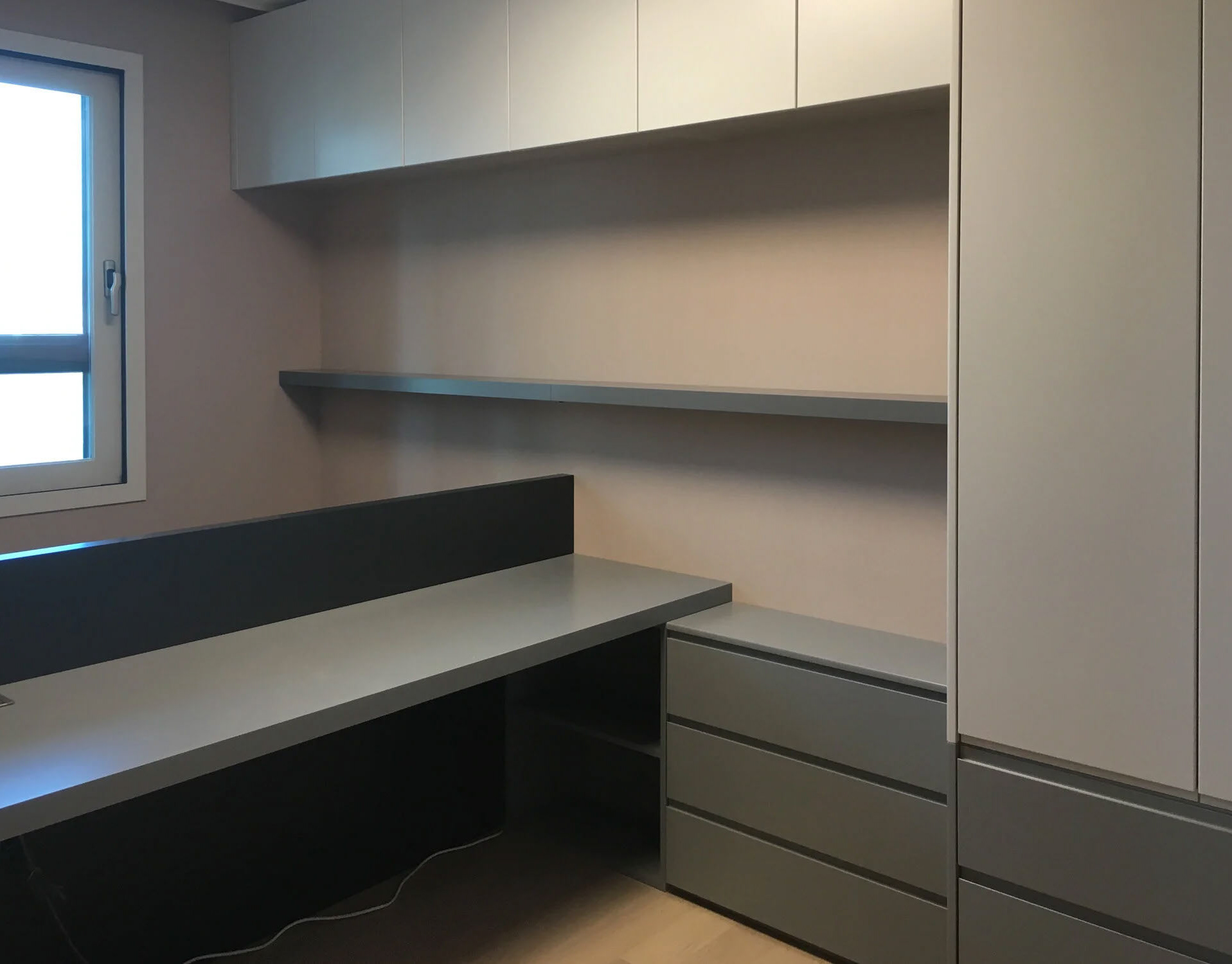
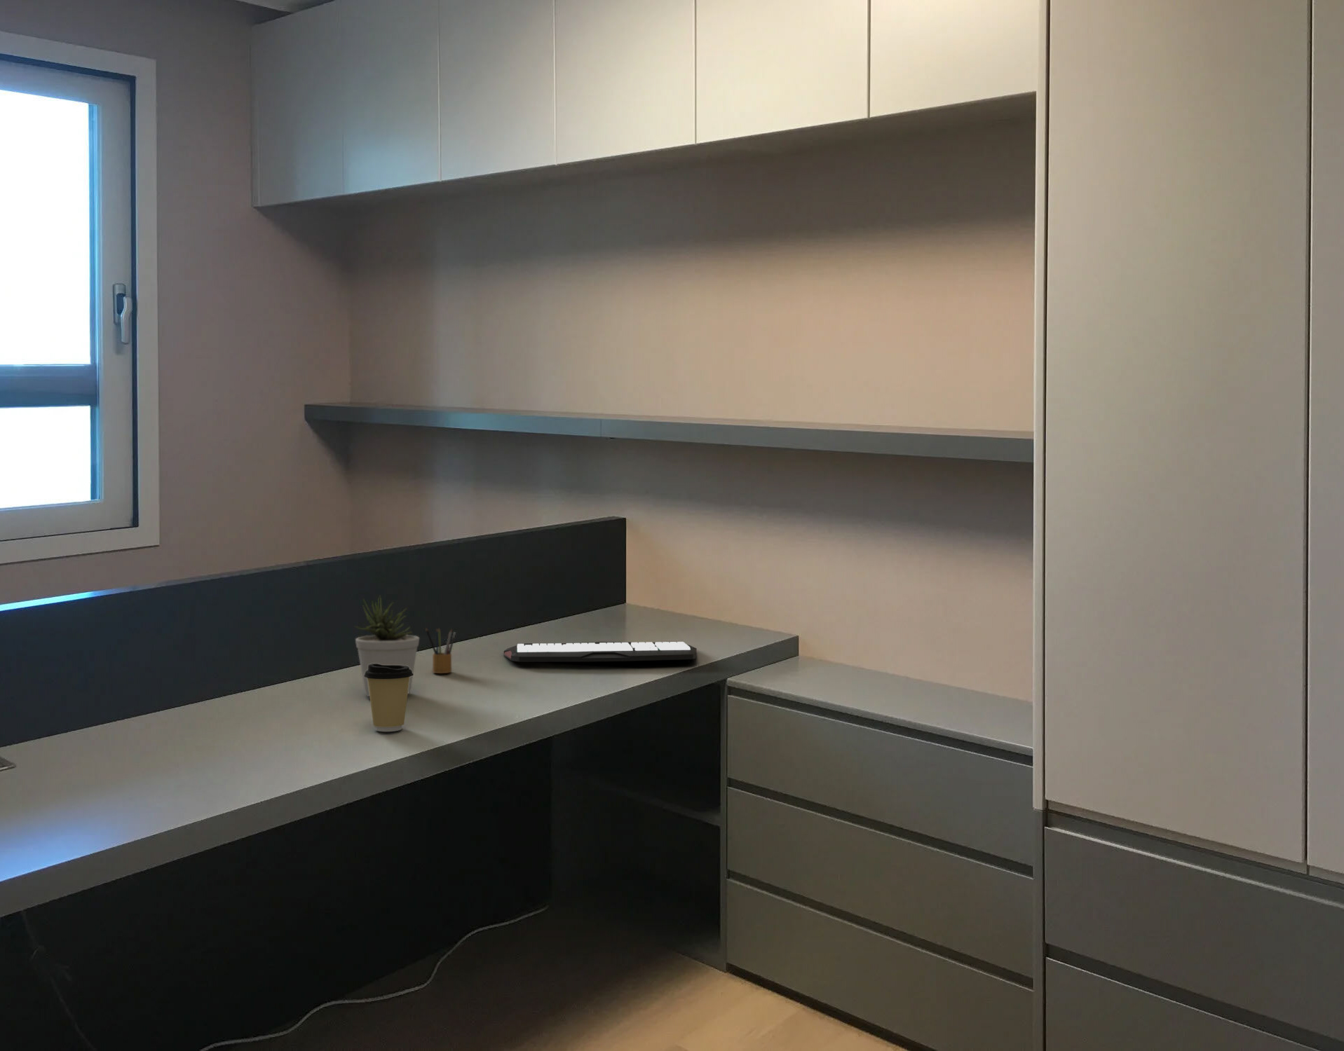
+ pencil box (441, 649)
+ coffee cup (388, 697)
+ keyboard (601, 651)
+ potted plant (388, 645)
